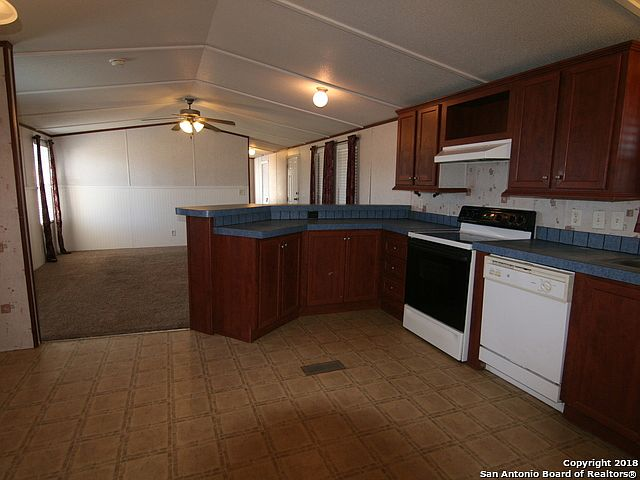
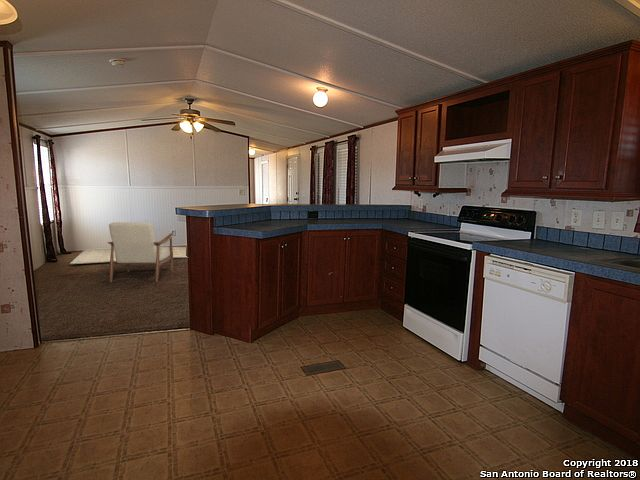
+ chair (142, 248)
+ rug (169, 247)
